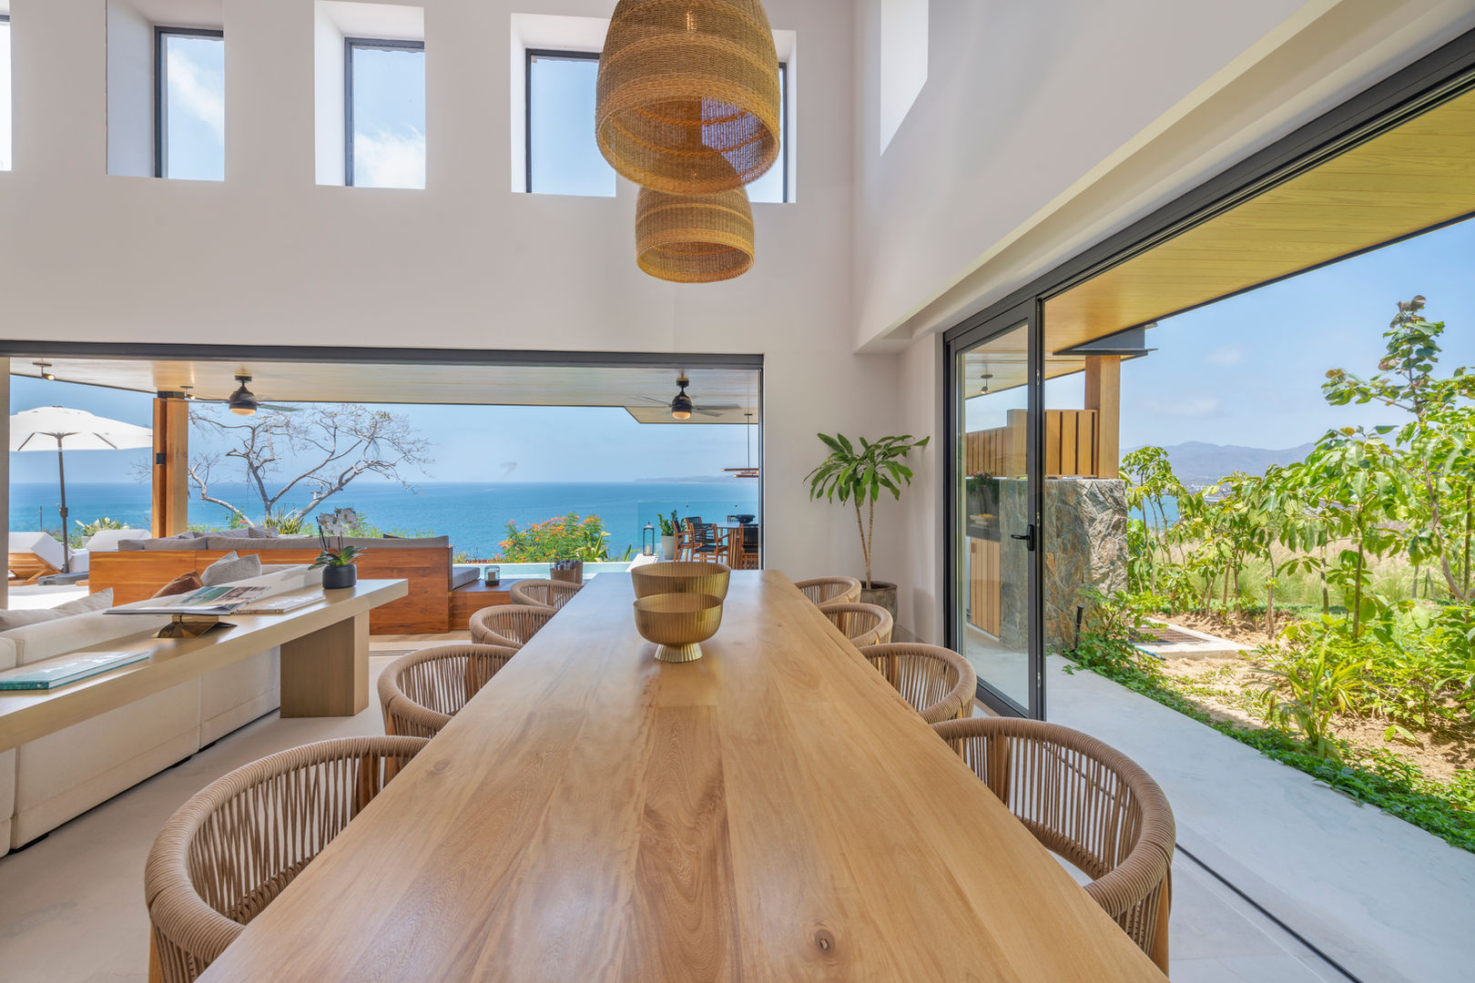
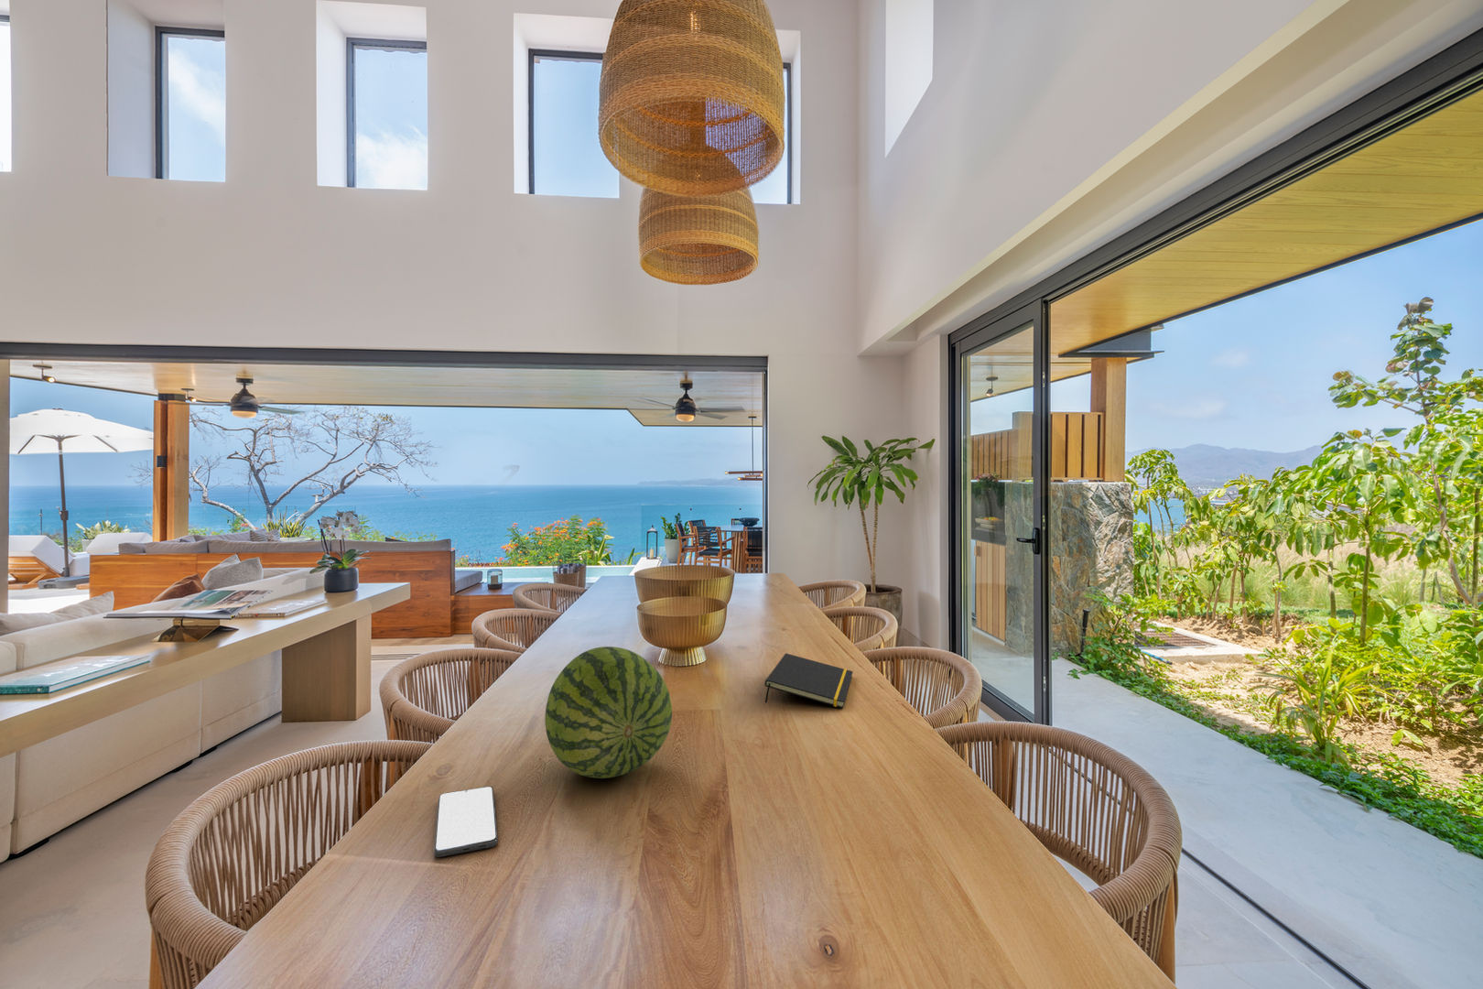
+ fruit (609, 709)
+ smartphone (466, 819)
+ notepad (811, 678)
